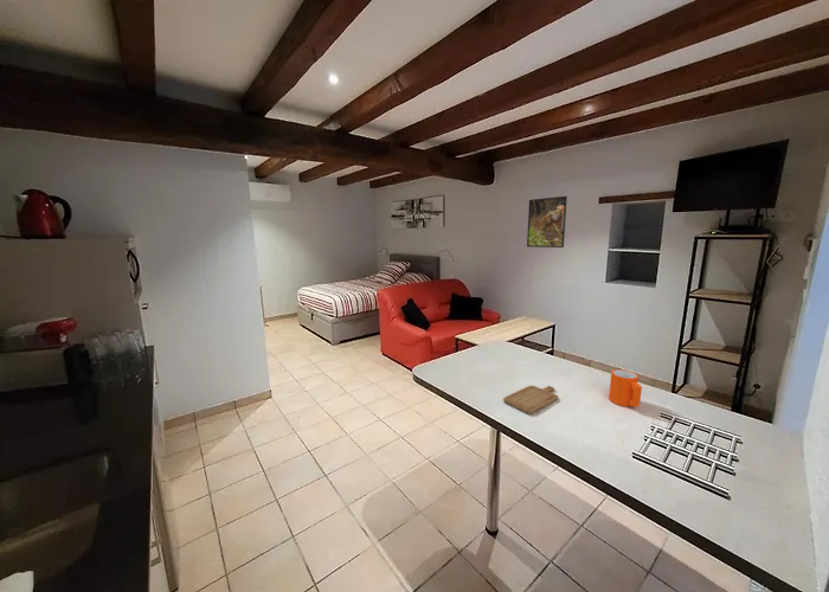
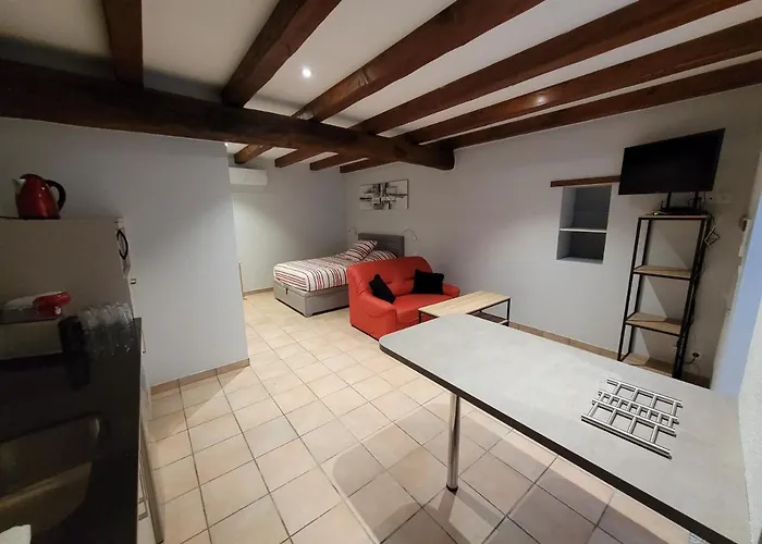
- chopping board (534, 397)
- mug (626, 388)
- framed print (545, 223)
